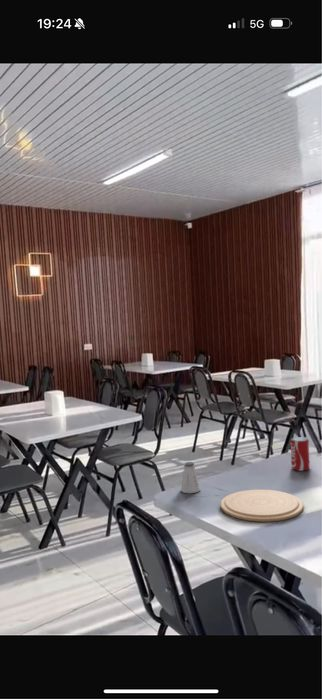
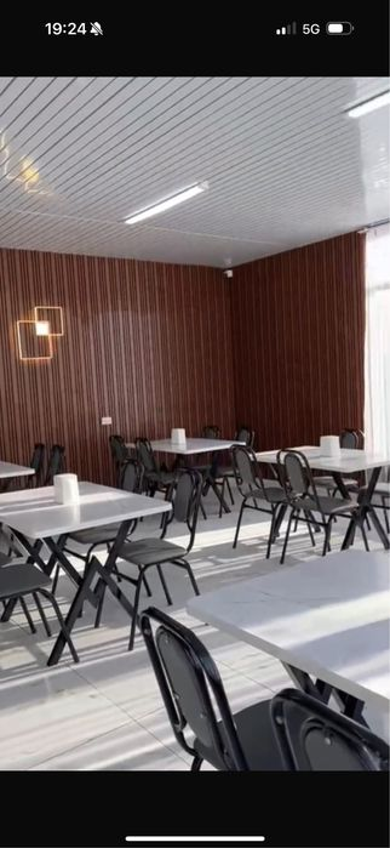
- beverage can (300, 453)
- saltshaker (189, 476)
- plate (261, 503)
